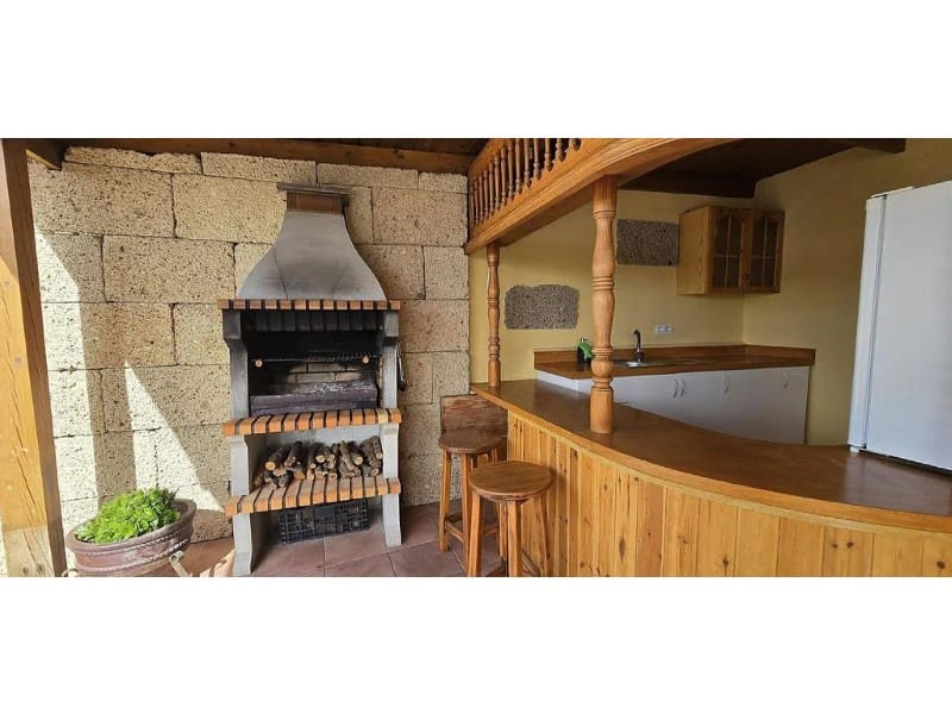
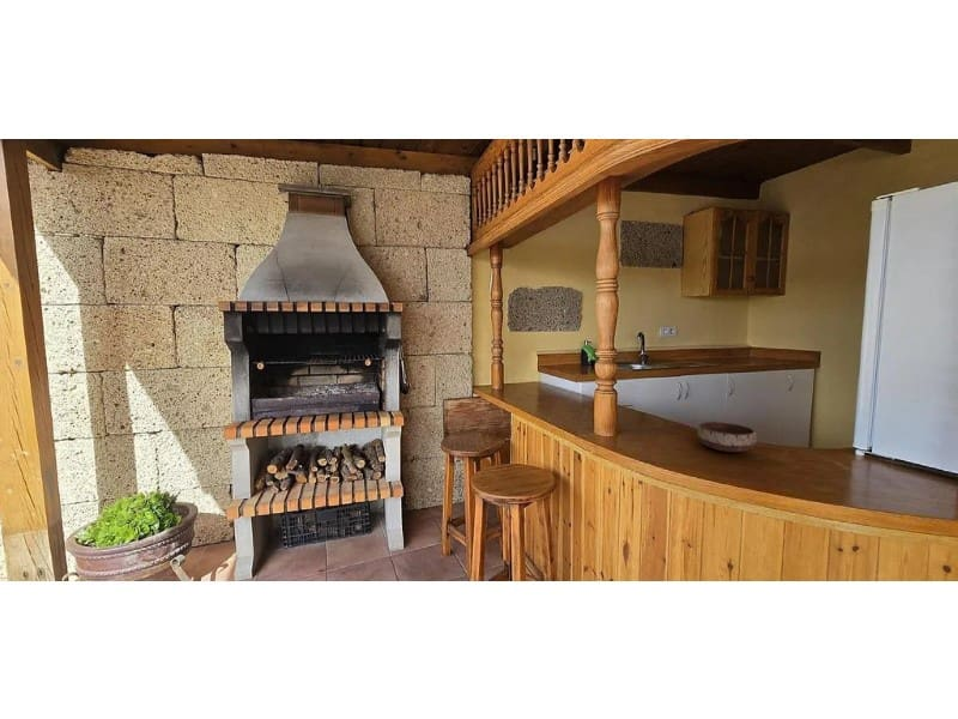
+ bowl (726, 437)
